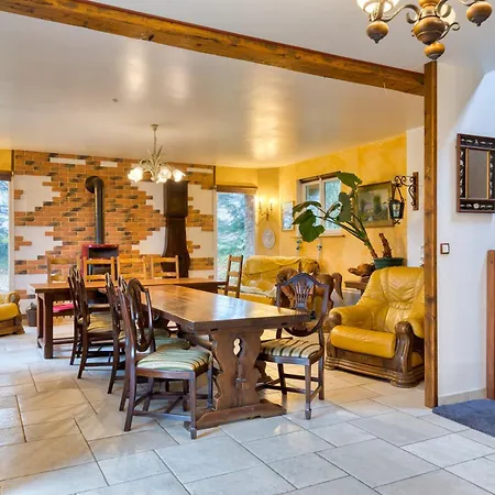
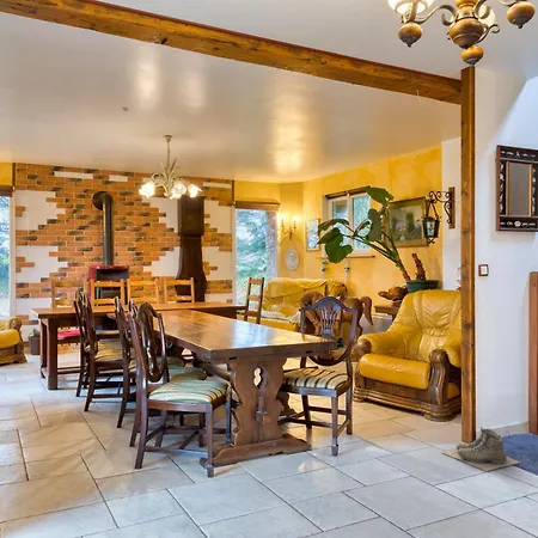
+ boots (479, 442)
